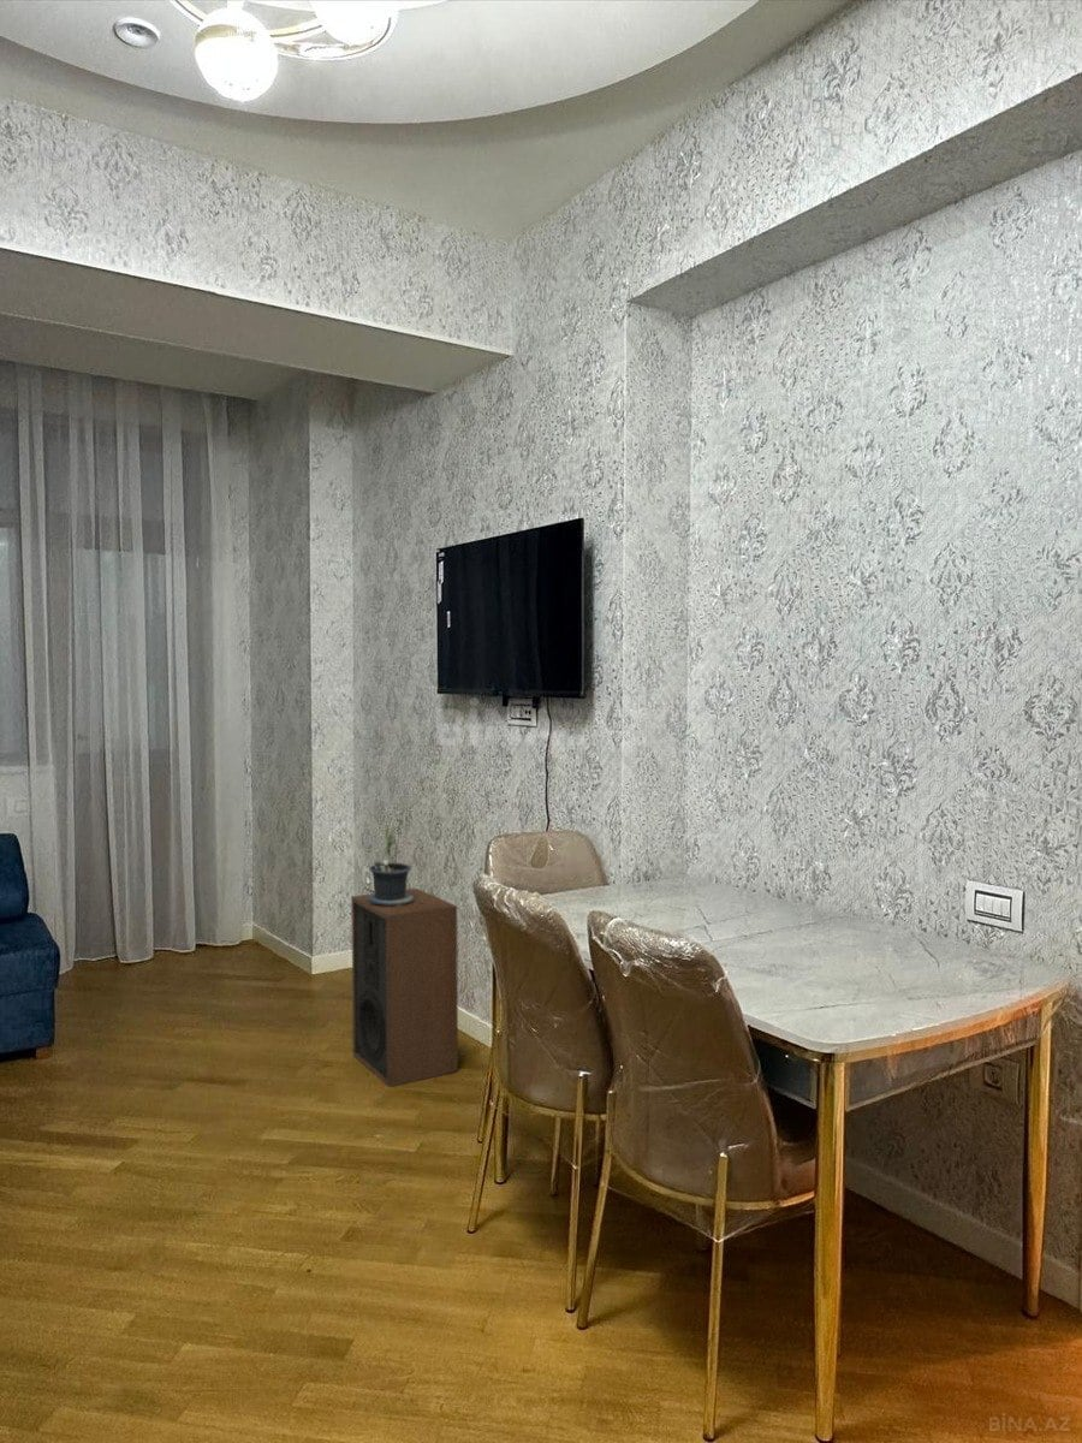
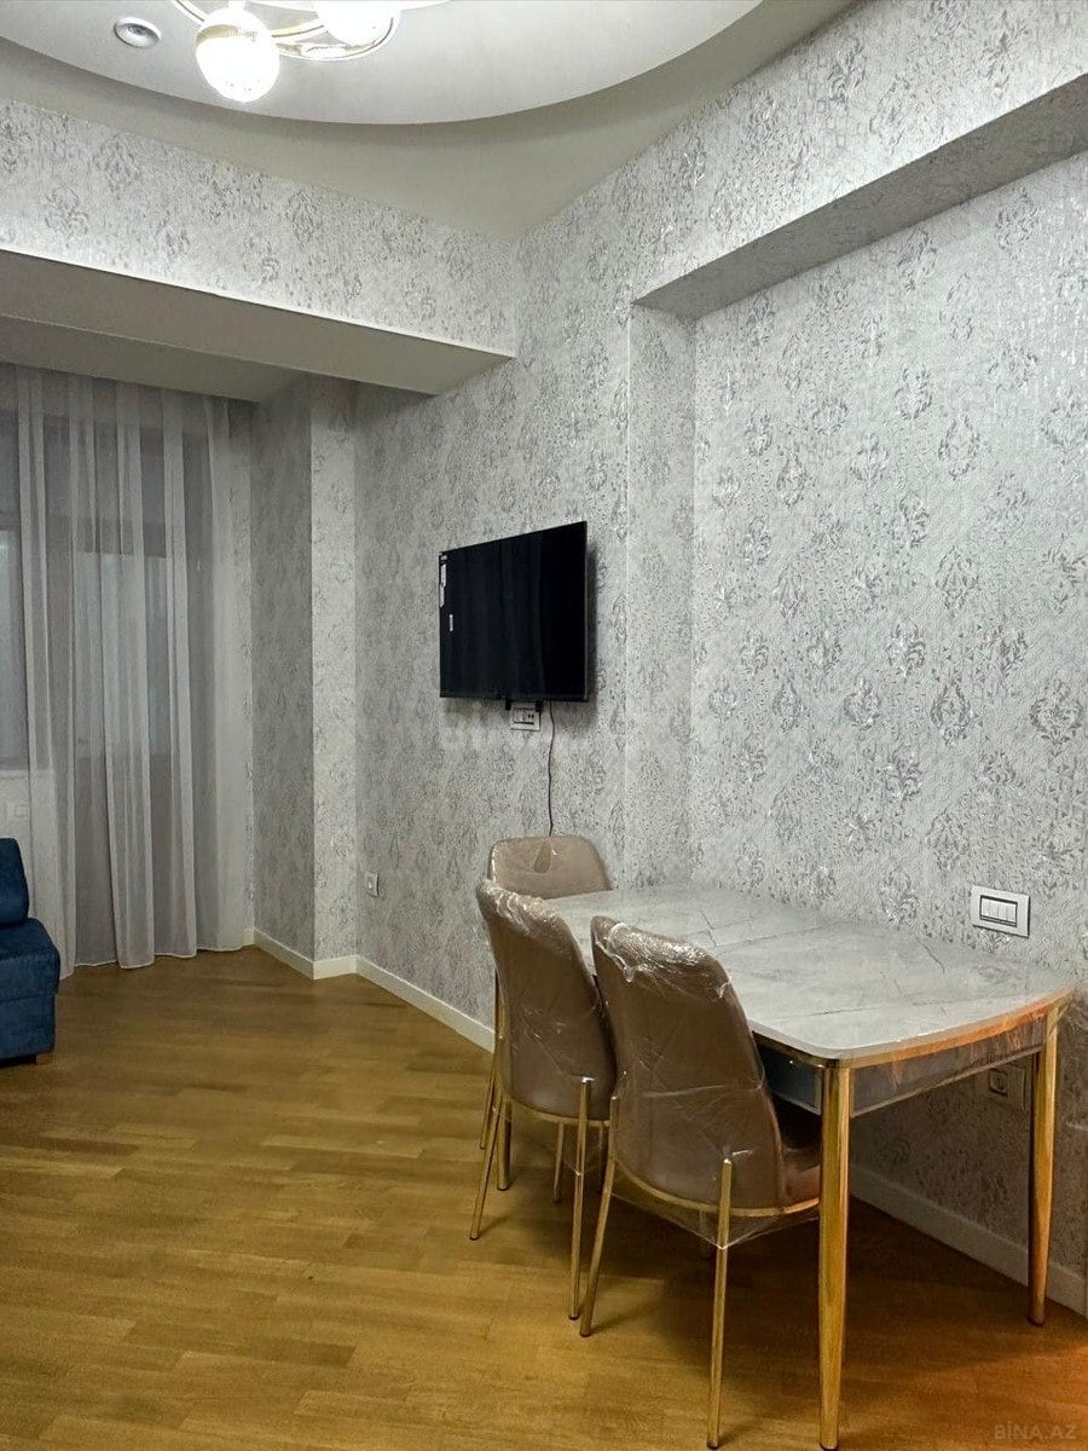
- speaker (403, 981)
- potted plant (392, 860)
